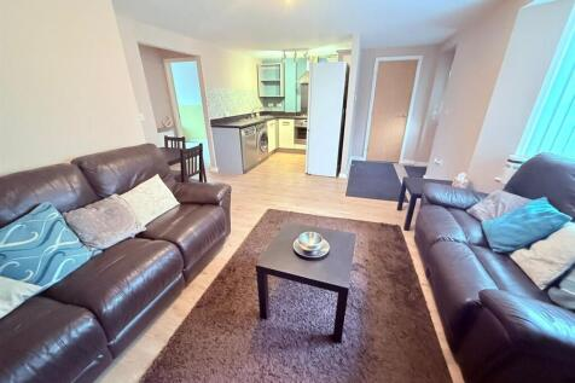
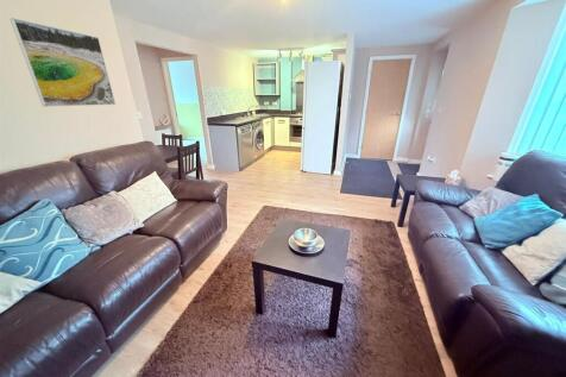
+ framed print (73, 69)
